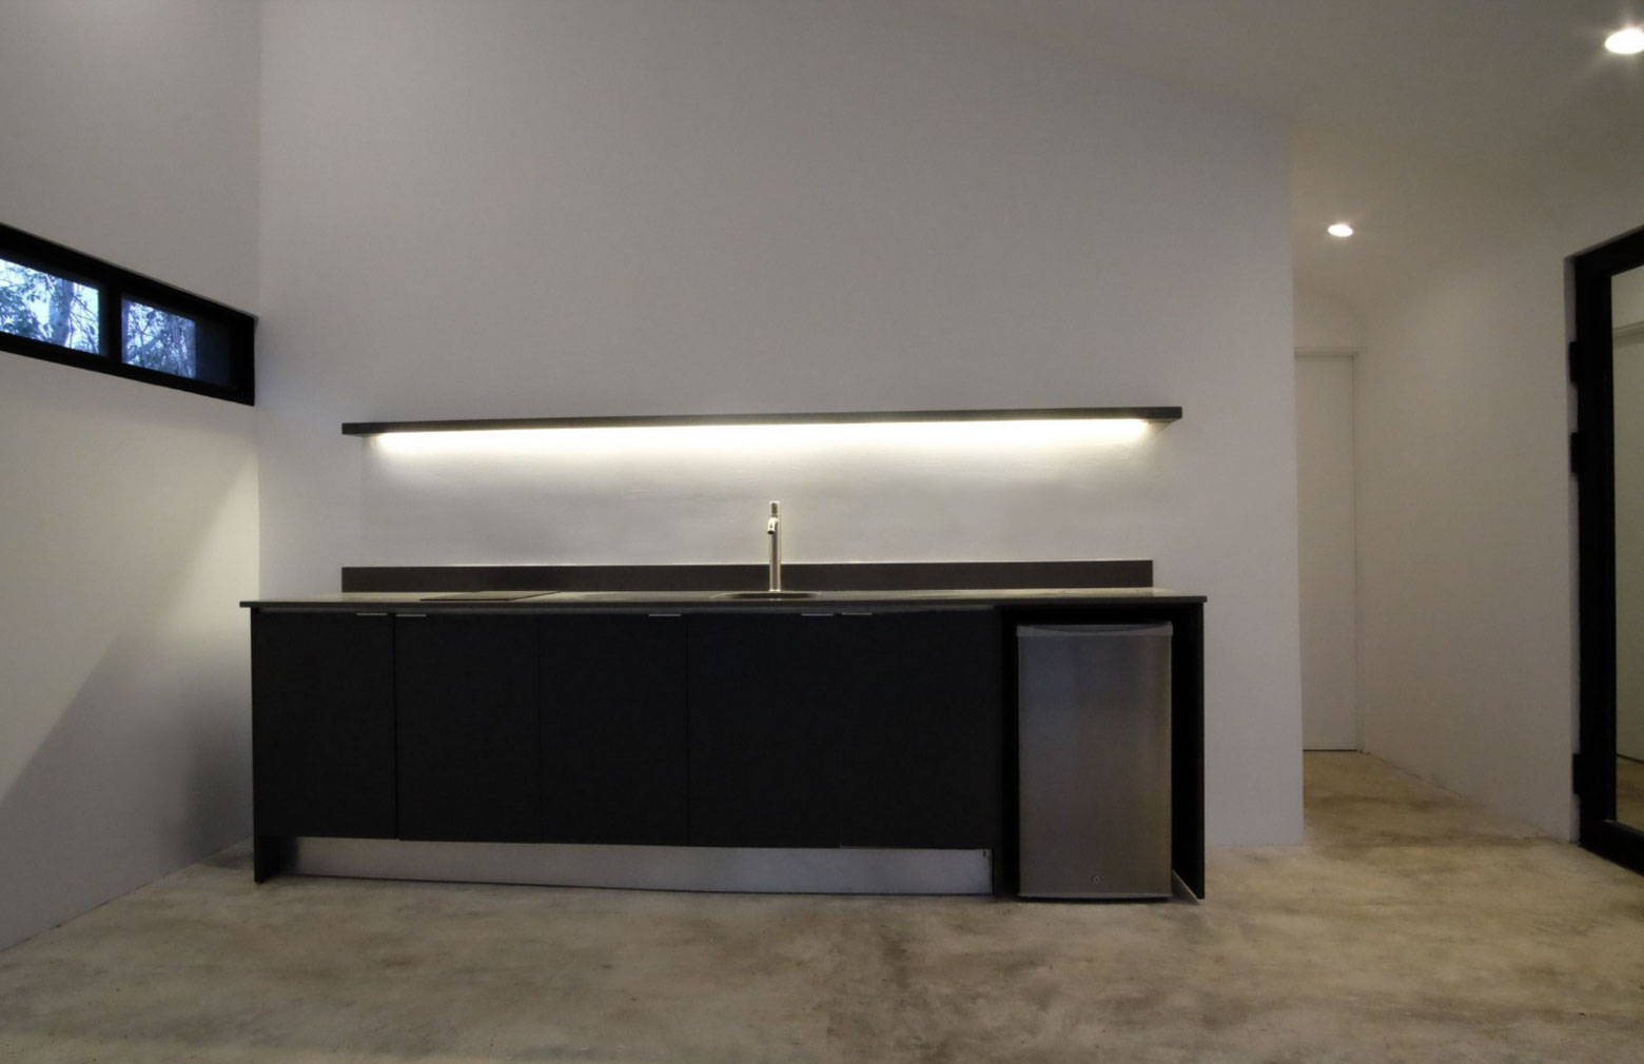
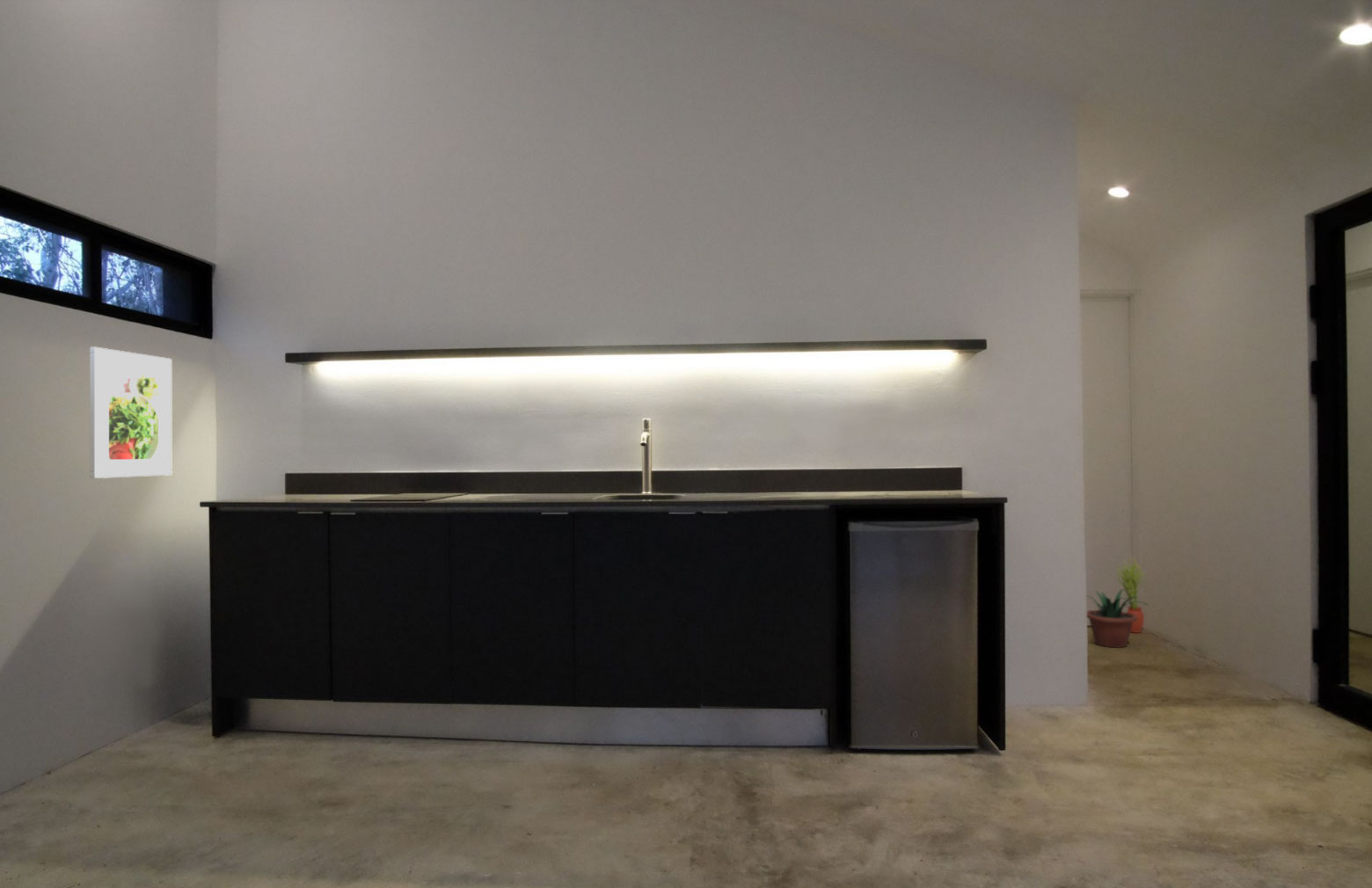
+ potted plant (1116, 618)
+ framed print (133, 414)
+ potted plant (1129, 594)
